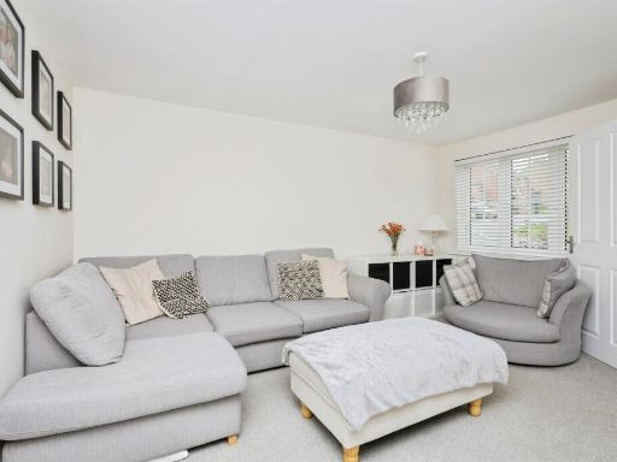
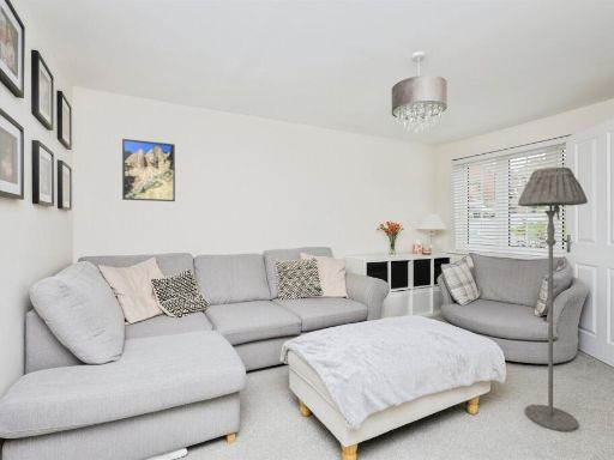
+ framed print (149, 170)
+ floor lamp (550, 293)
